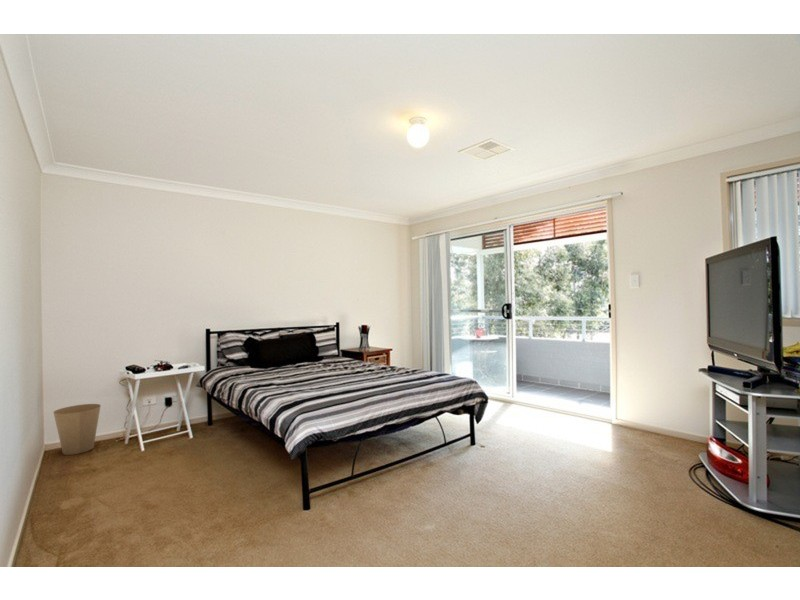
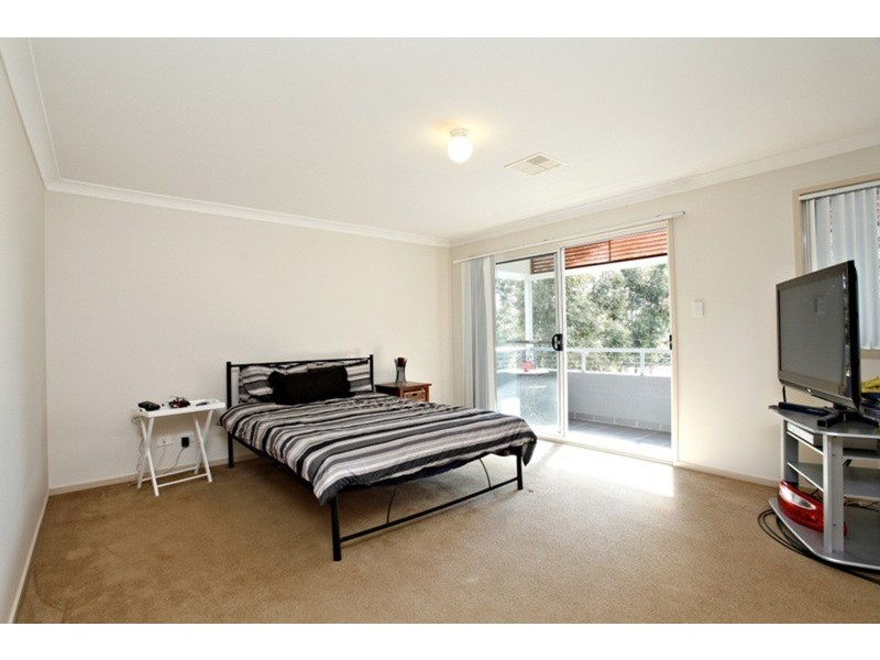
- trash can (78, 429)
